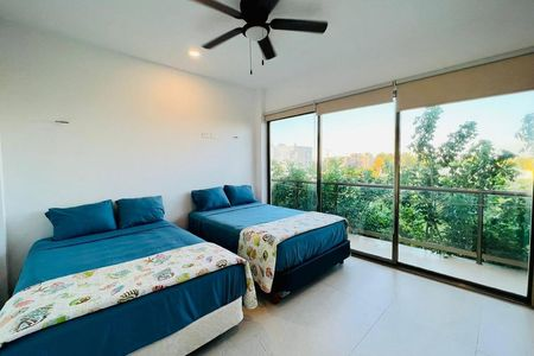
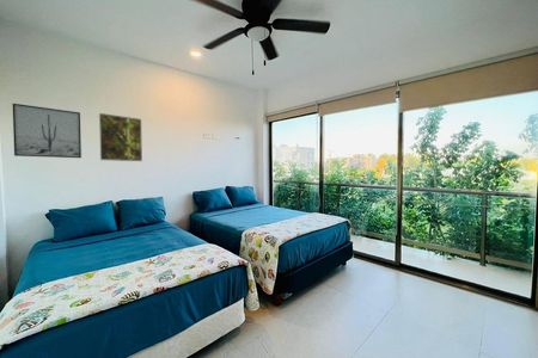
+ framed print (121, 138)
+ wall art (49, 132)
